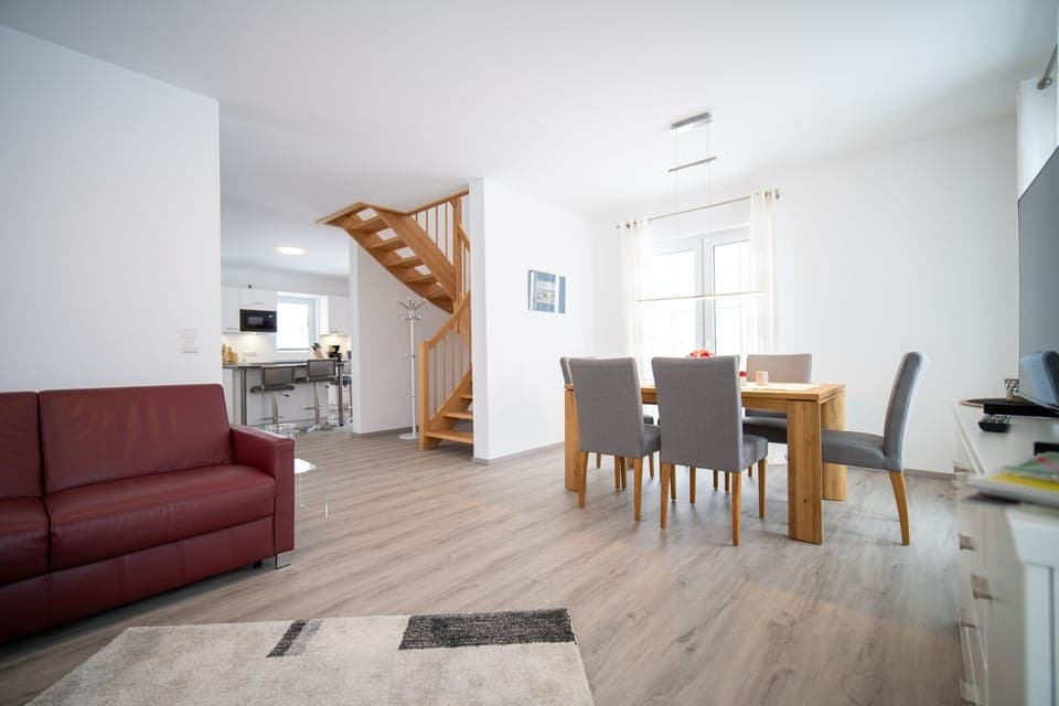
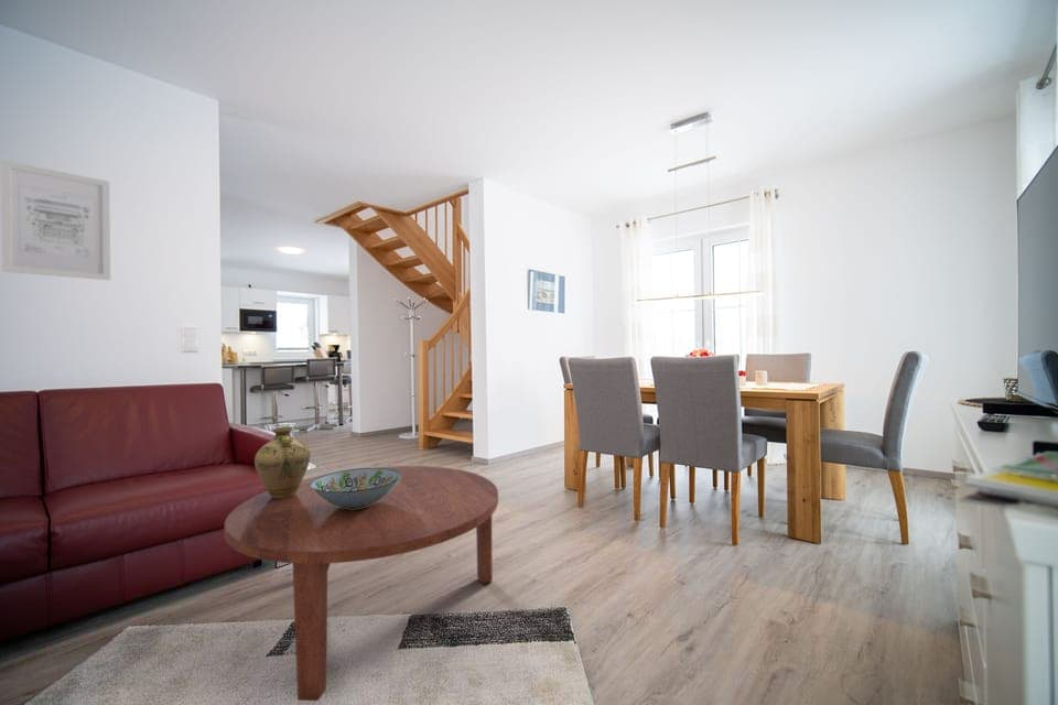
+ coffee table (374, 552)
+ jug (282, 460)
+ wall art (58, 224)
+ decorative bowl (357, 490)
